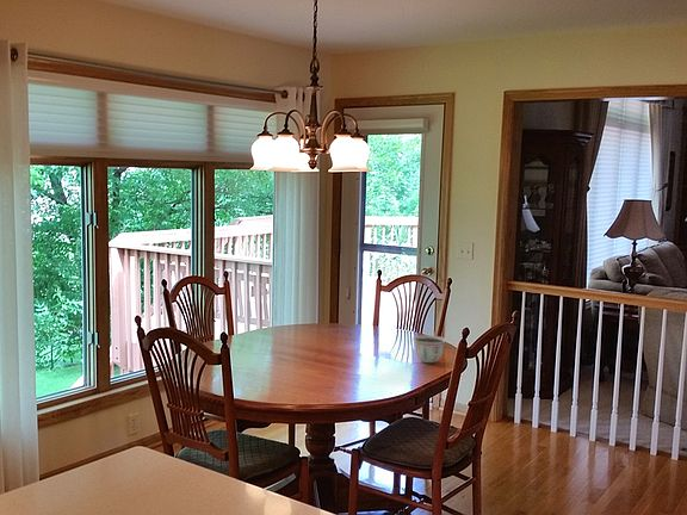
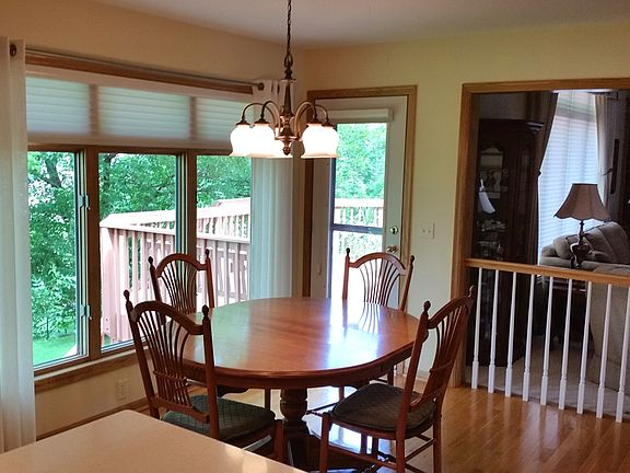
- bowl (428, 349)
